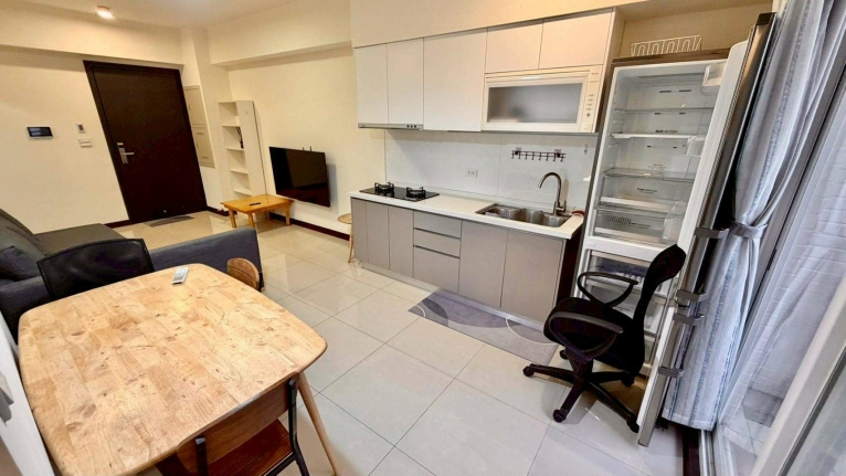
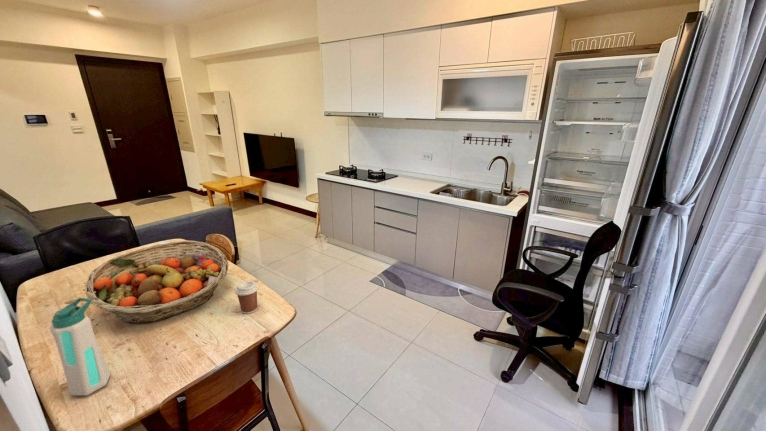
+ water bottle (81, 347)
+ fruit basket (165, 279)
+ coffee cup (247, 297)
